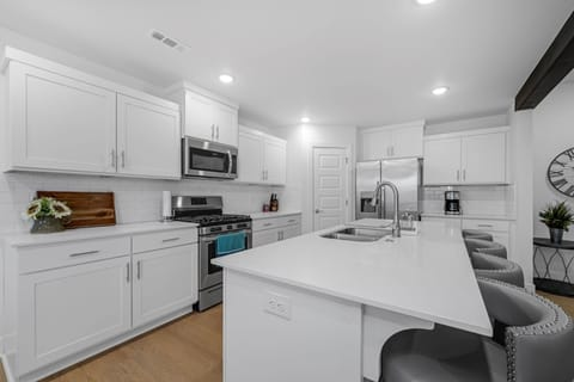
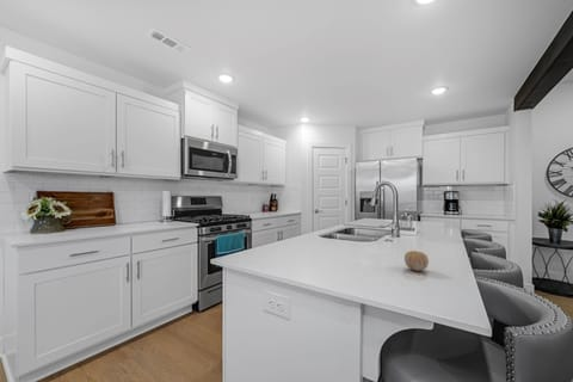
+ fruit (415, 260)
